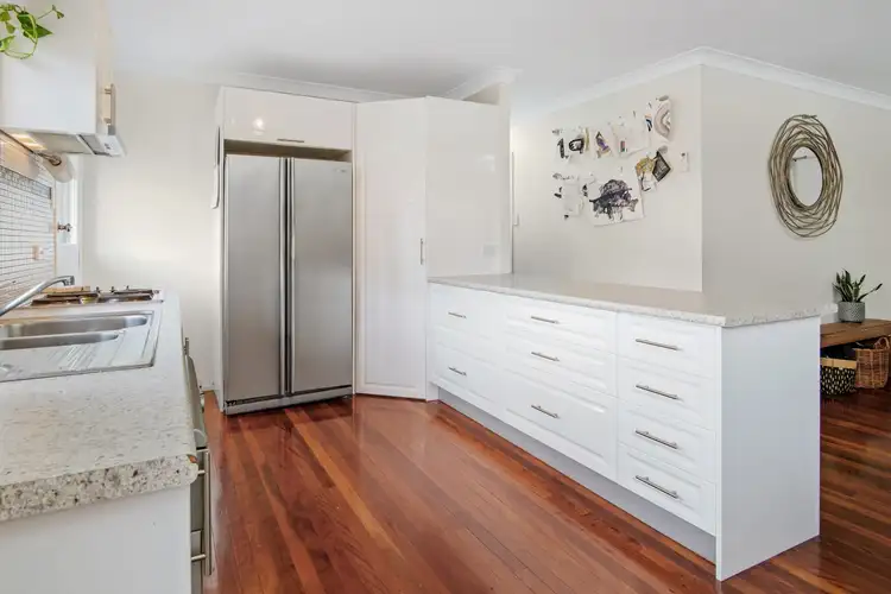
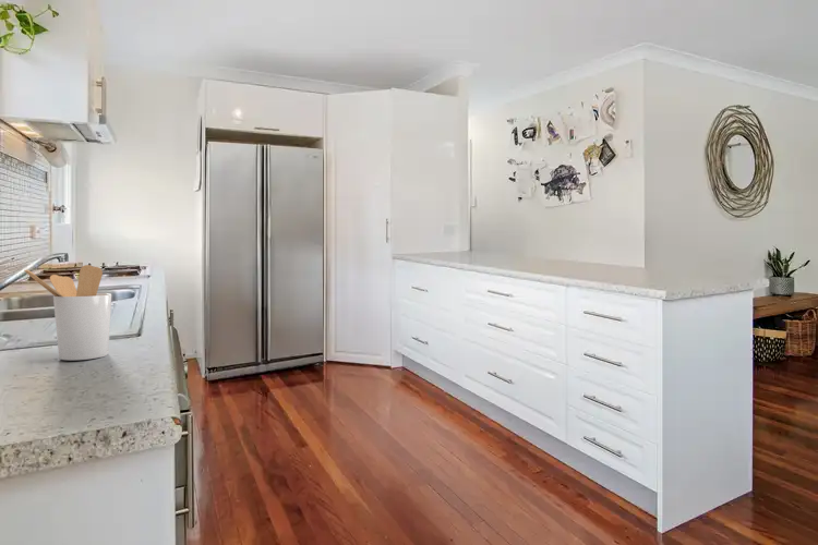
+ utensil holder (68, 311)
